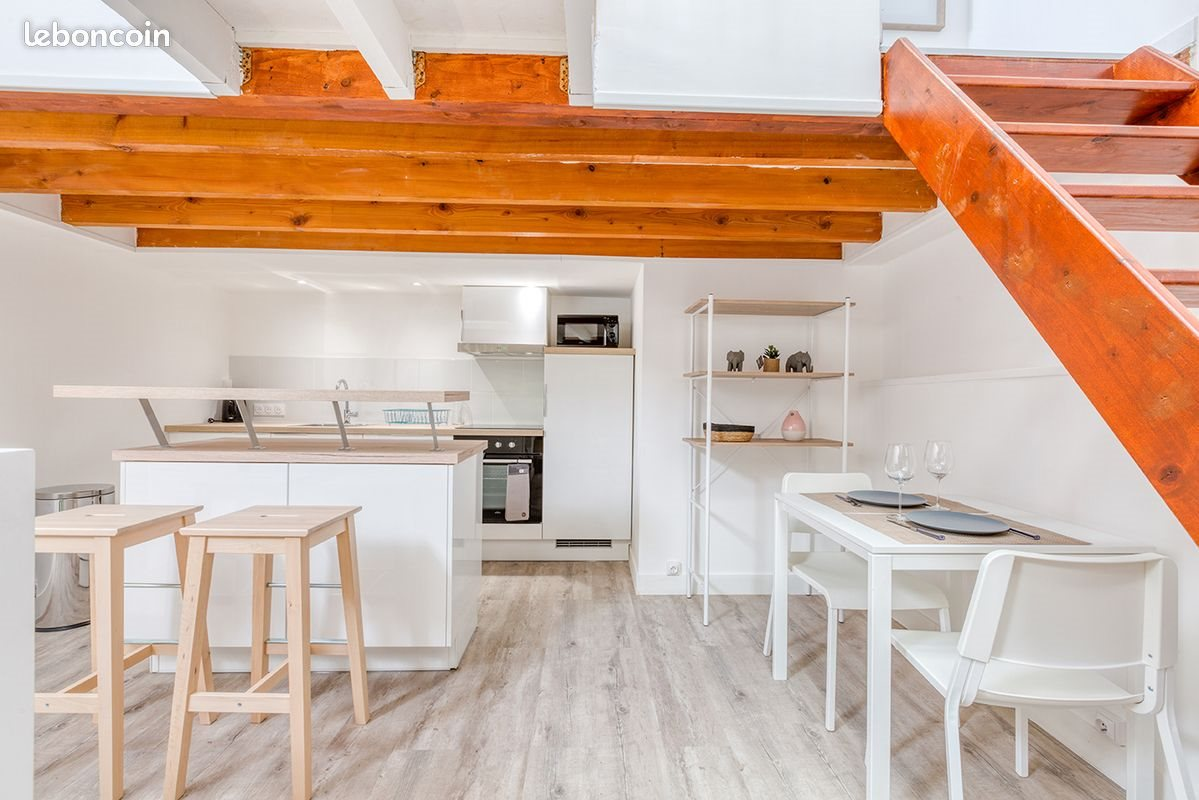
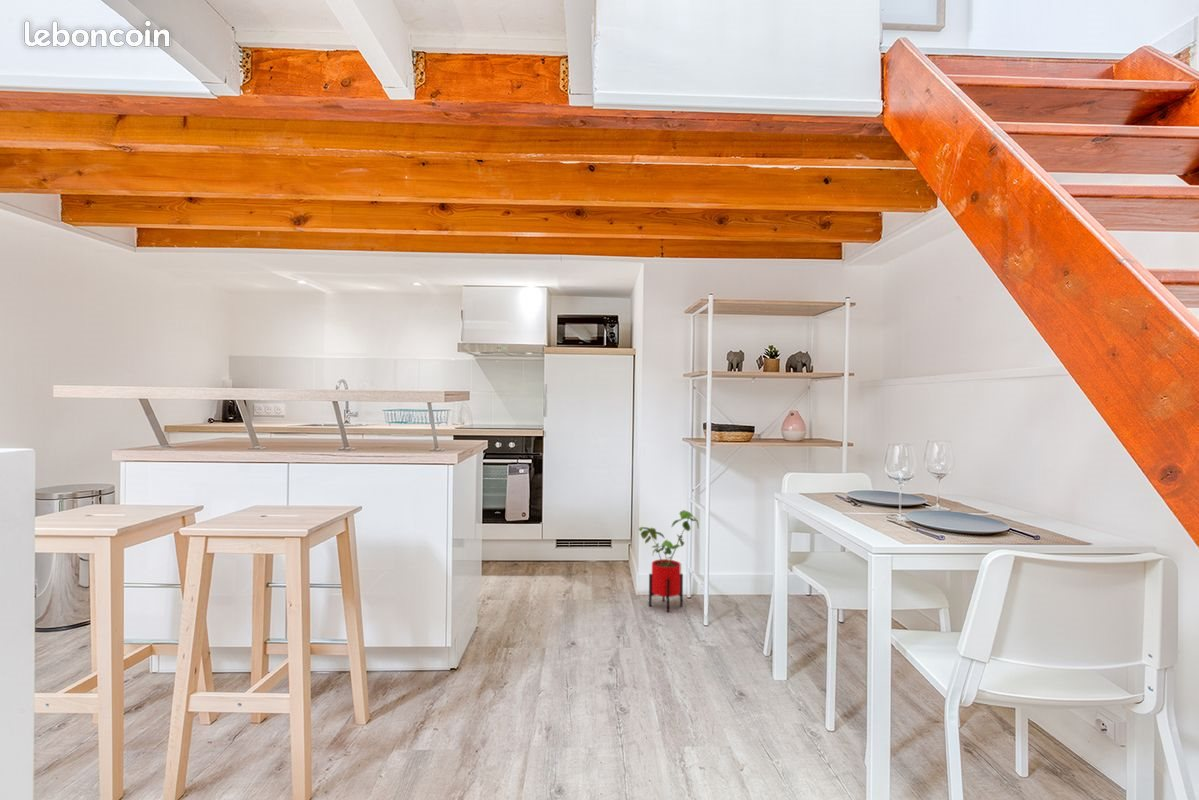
+ house plant (670, 558)
